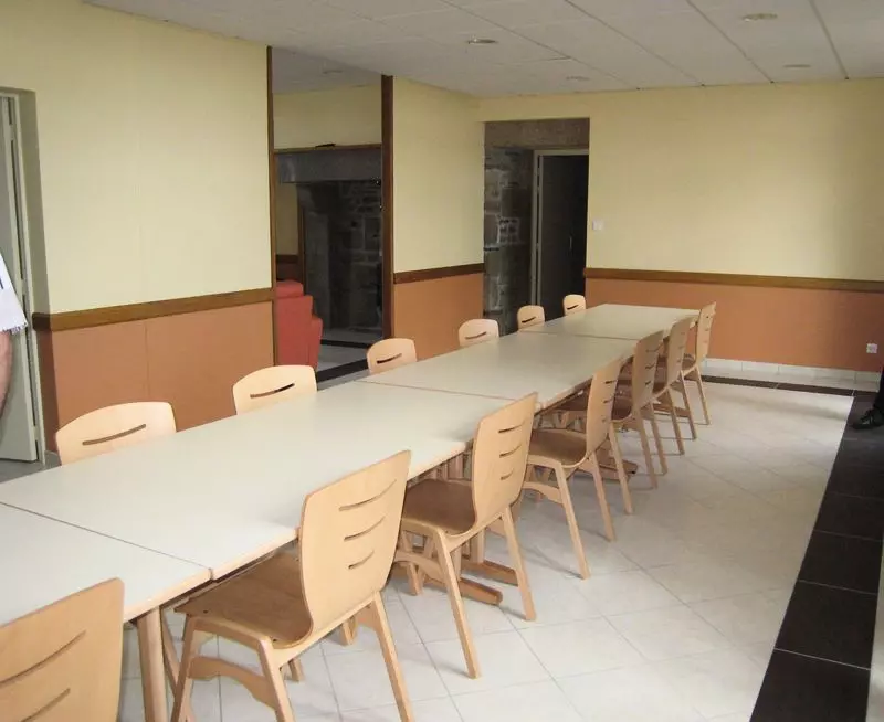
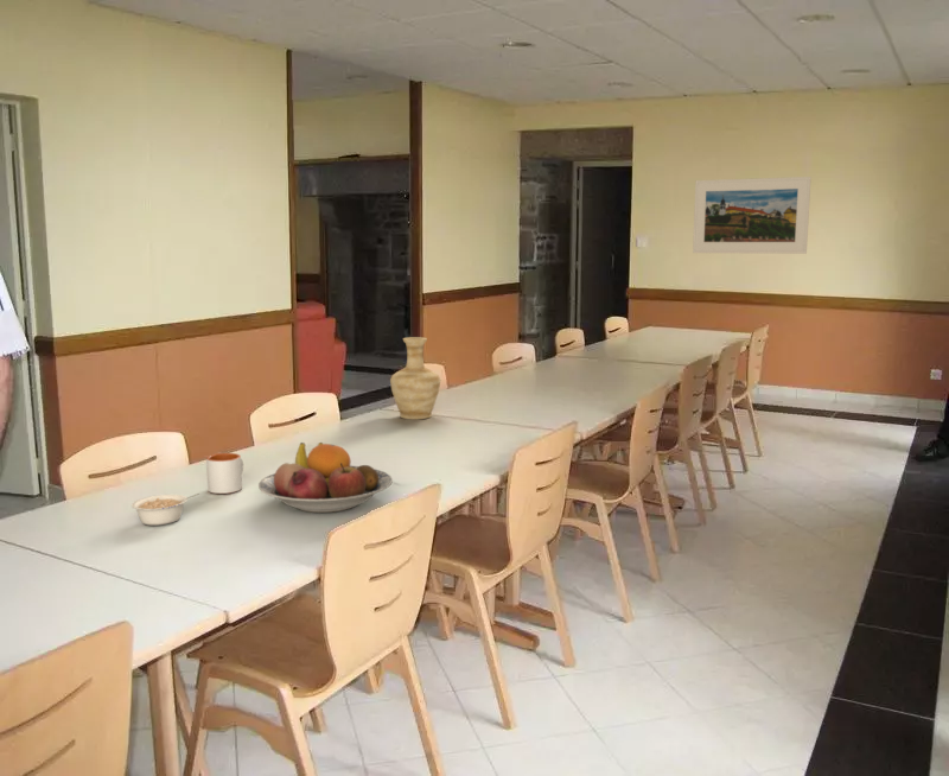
+ fruit bowl (325, 476)
+ vase (415, 377)
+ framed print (750, 216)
+ legume (161, 508)
+ mug (227, 471)
